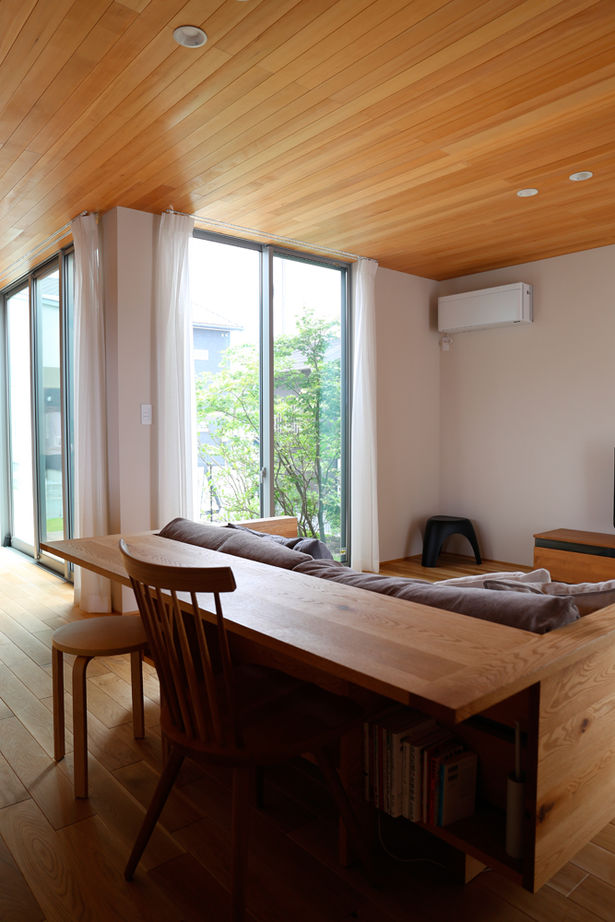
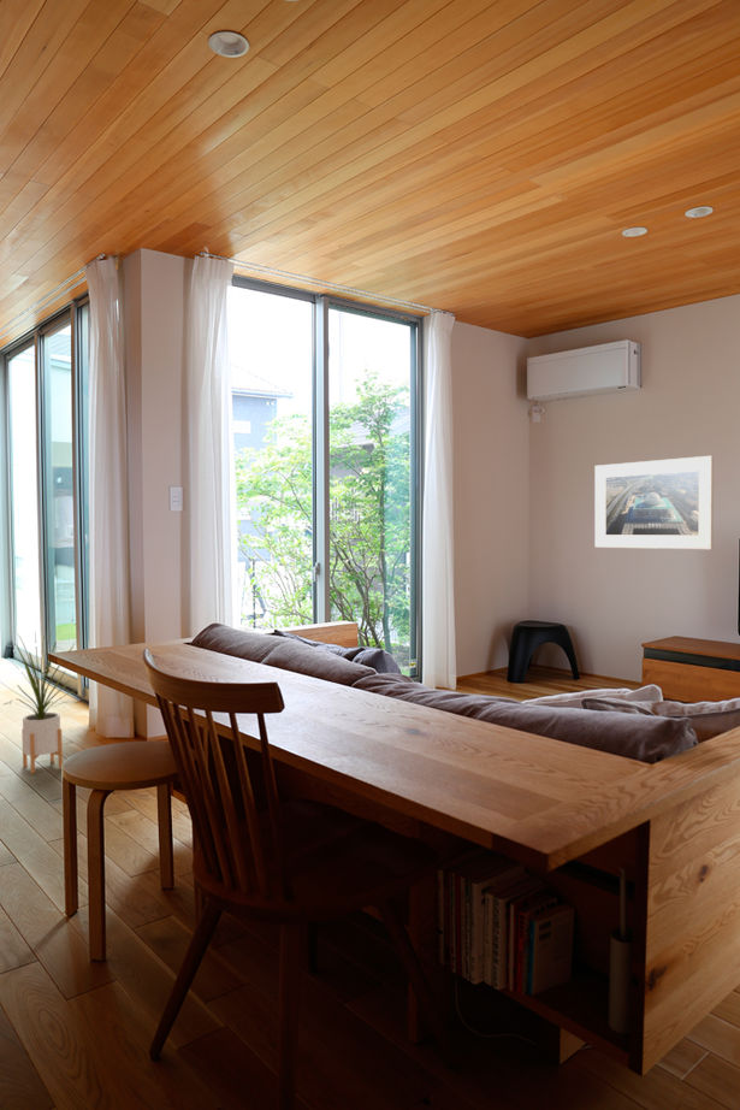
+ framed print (650, 504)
+ house plant (41, 701)
